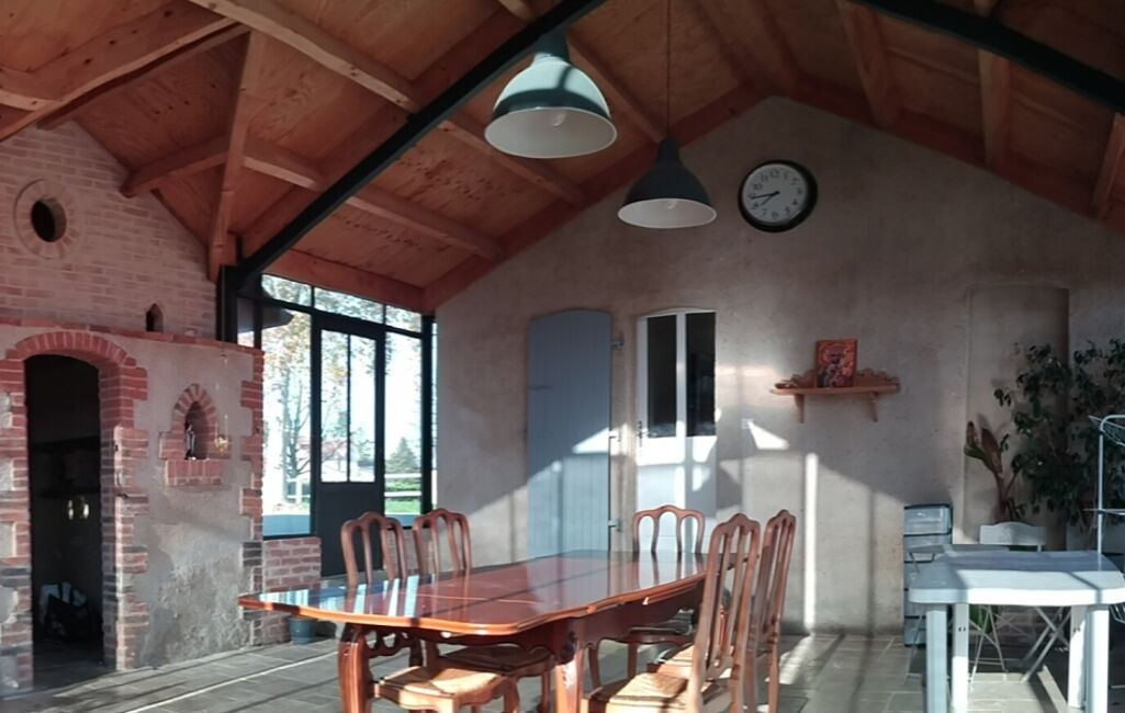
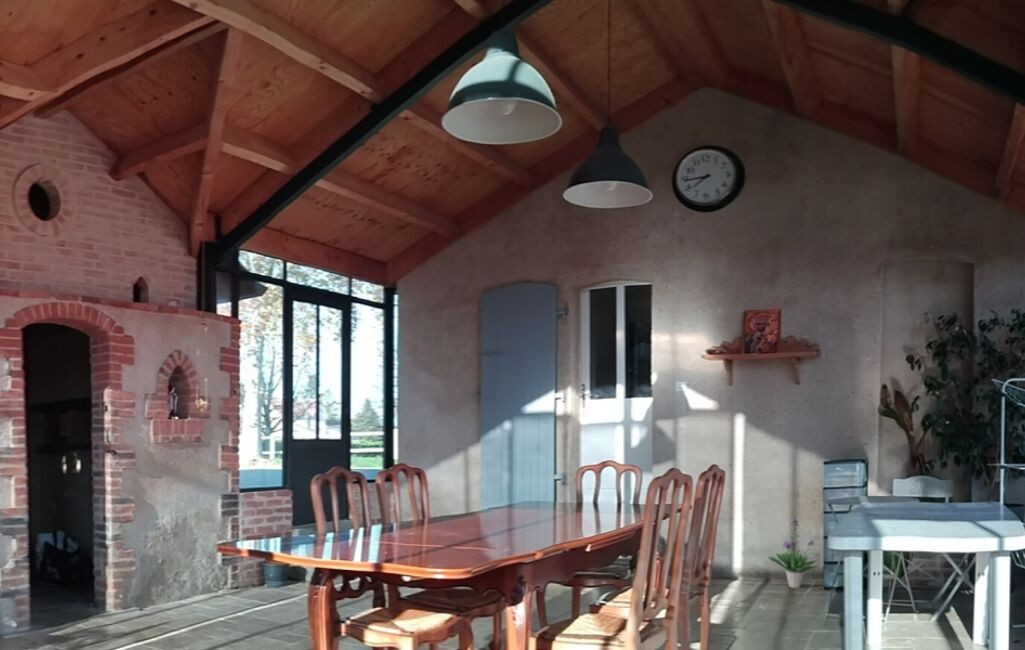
+ potted plant (794, 552)
